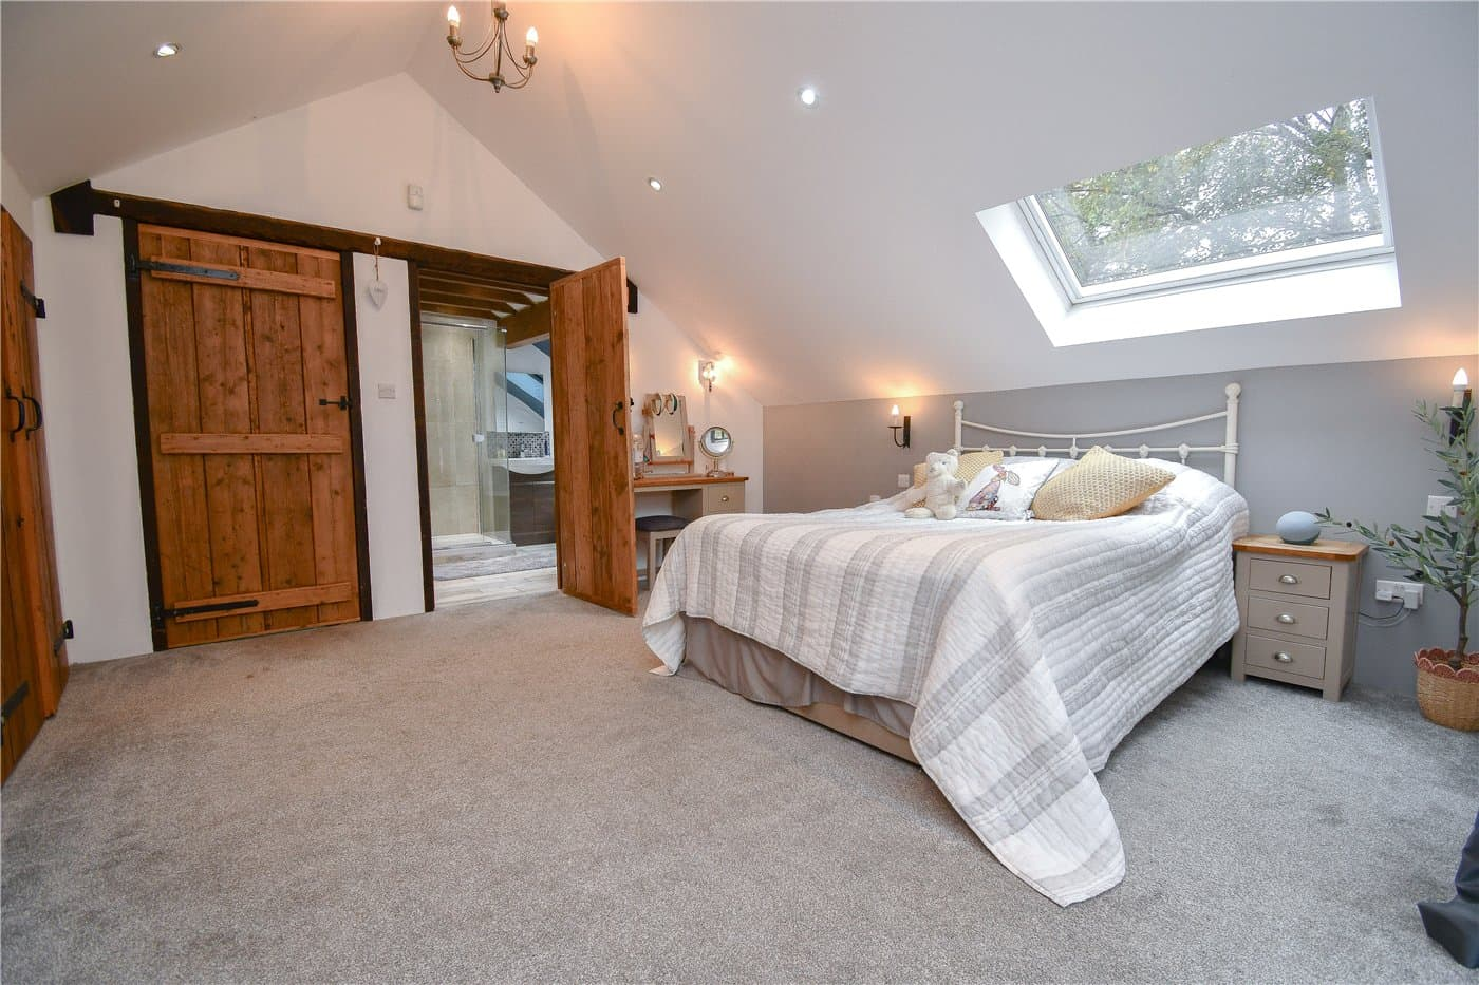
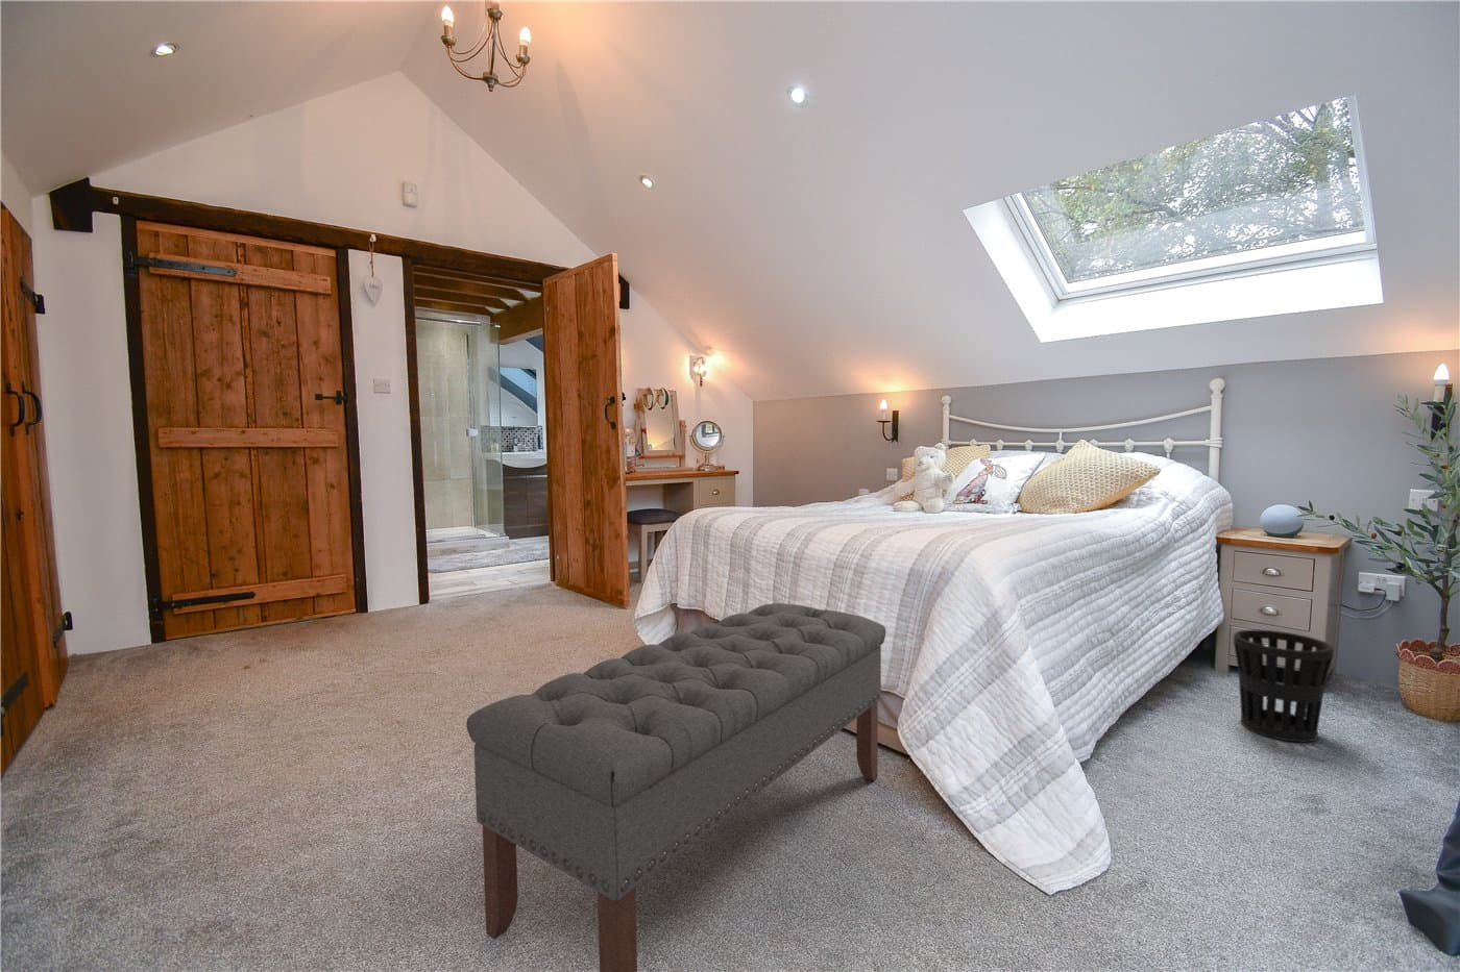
+ bench (716, 746)
+ wastebasket (1280, 685)
